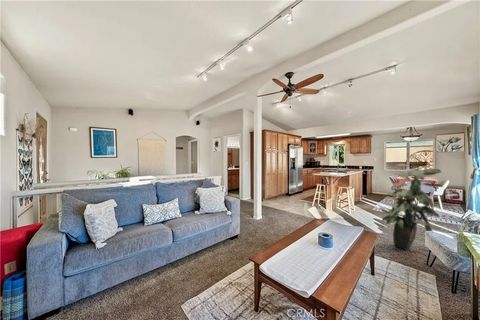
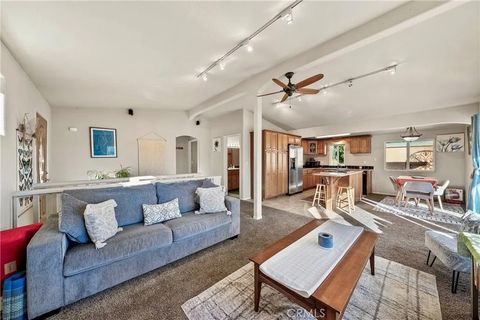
- indoor plant (408, 206)
